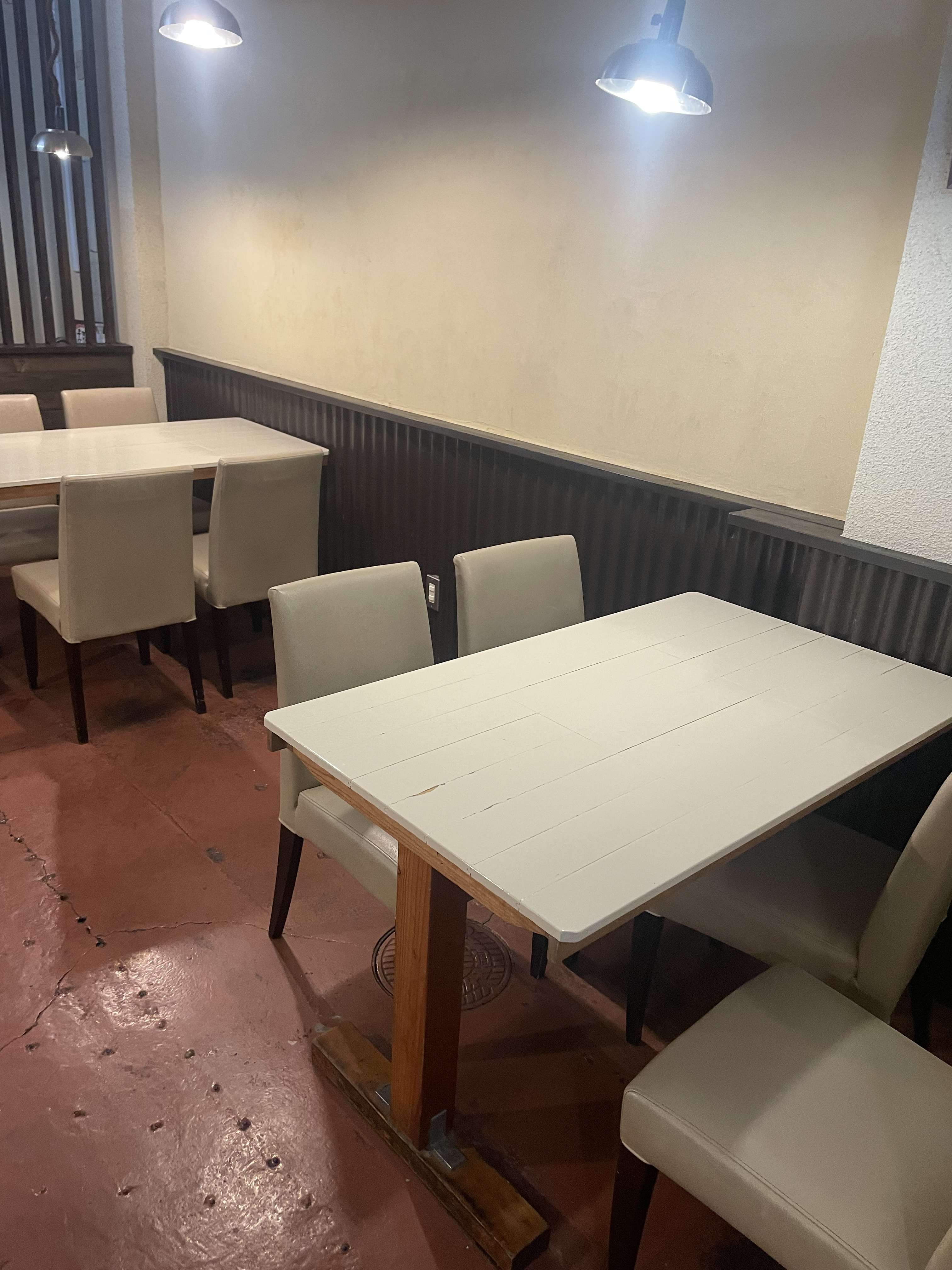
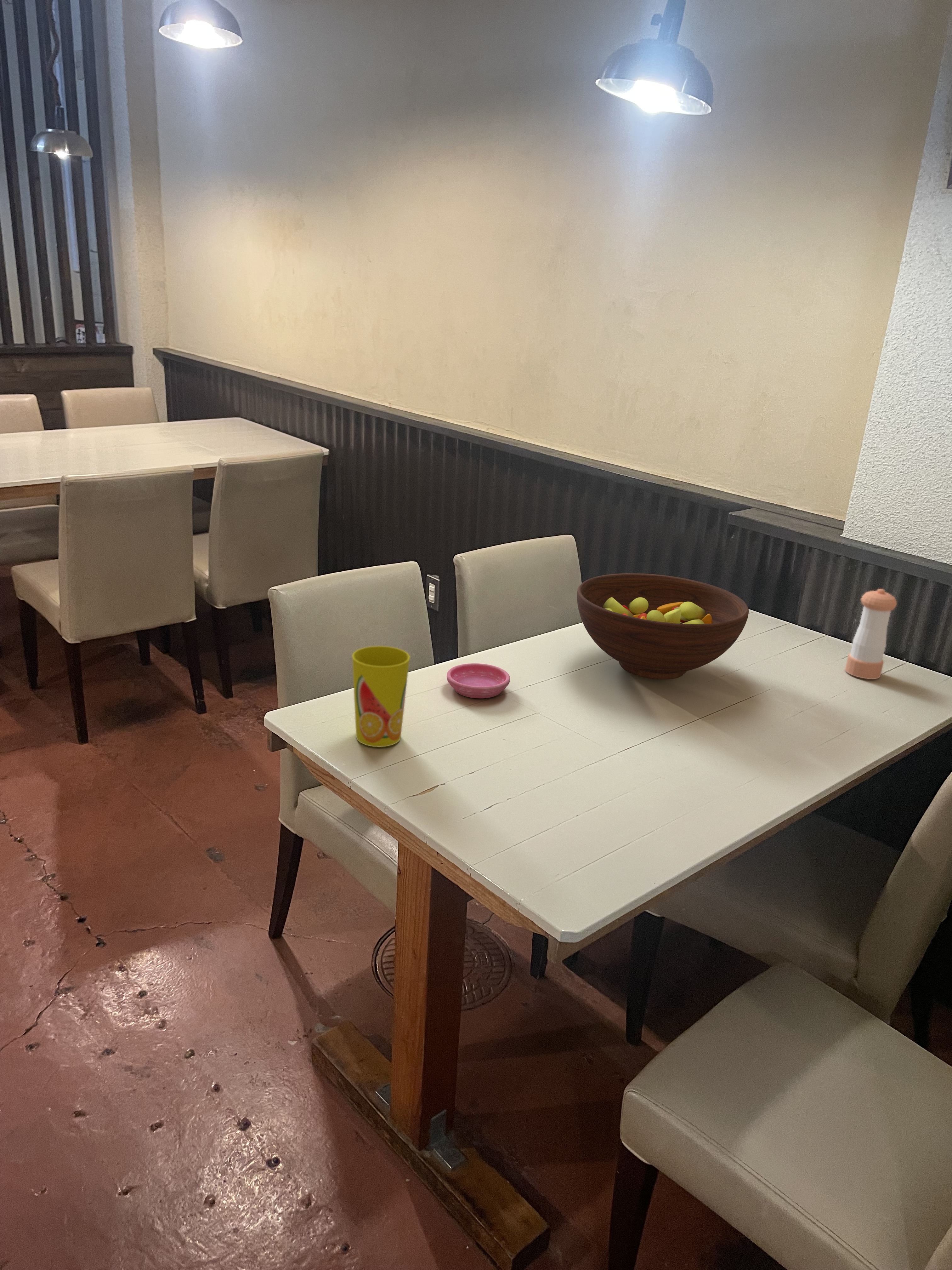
+ pepper shaker (872, 632)
+ cup (380, 697)
+ fruit bowl (657, 633)
+ saucer (478, 682)
